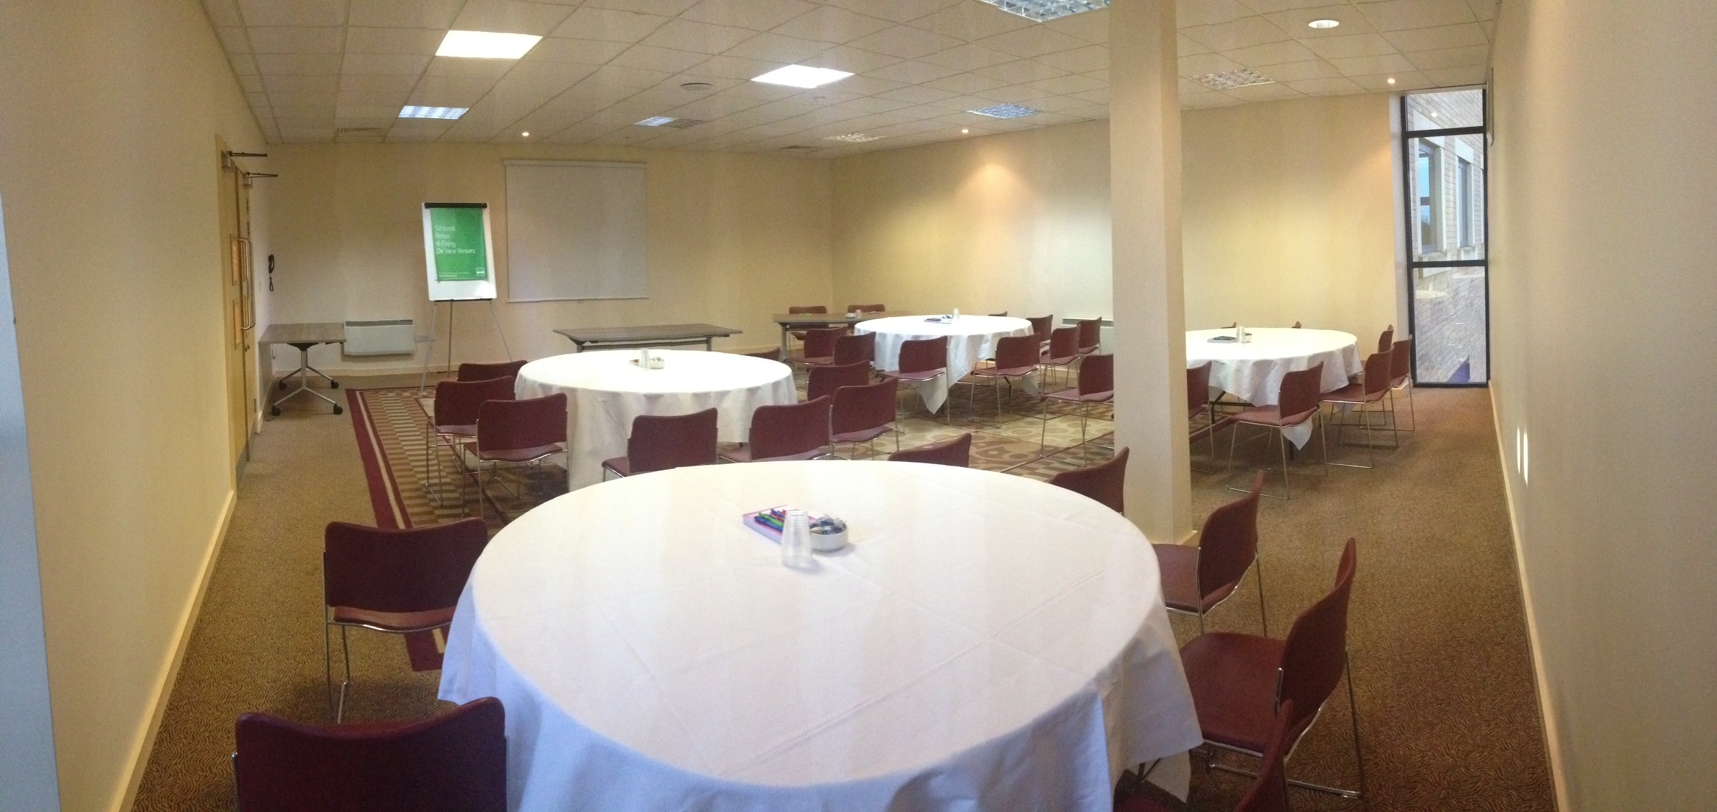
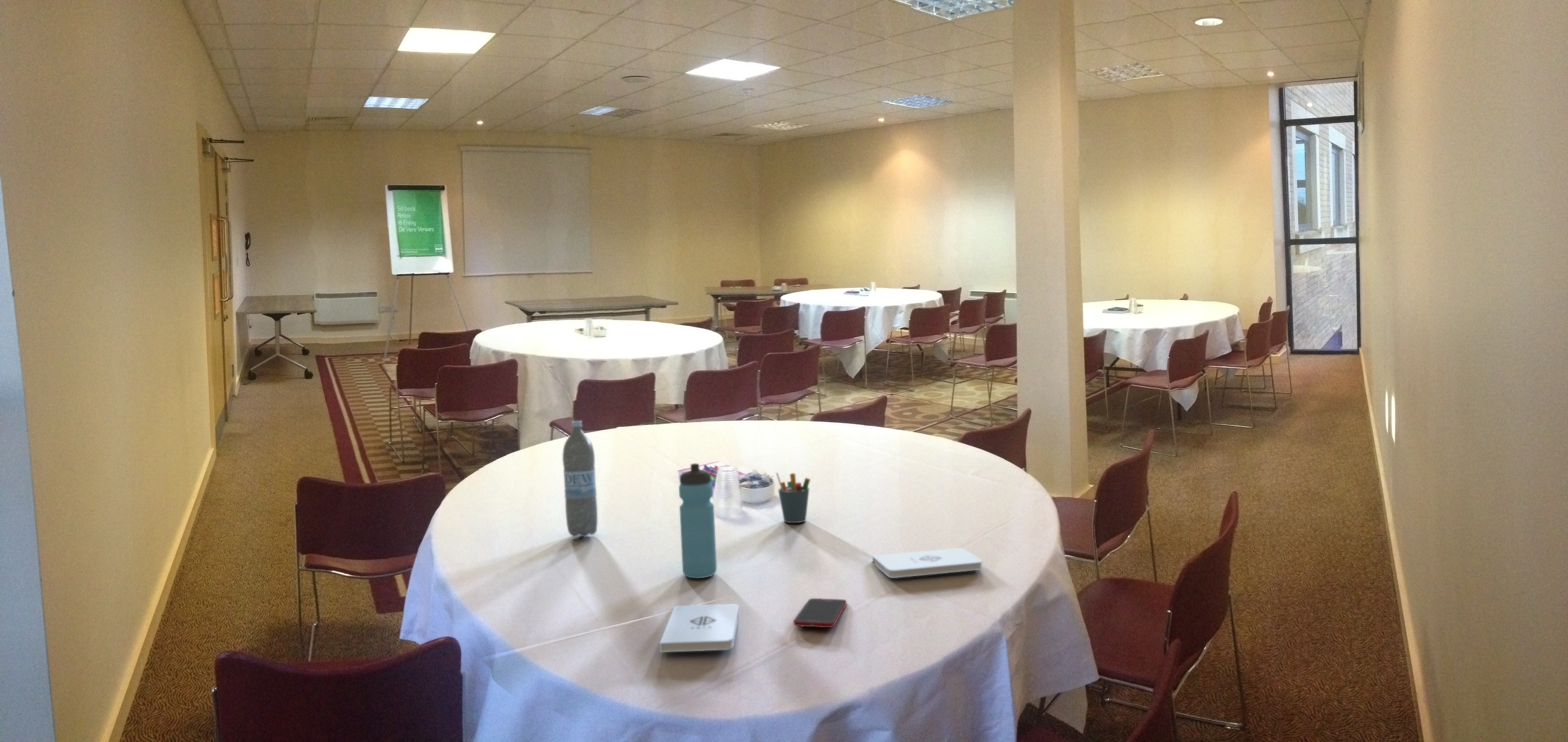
+ notepad (701, 626)
+ cell phone (821, 613)
+ pen holder (794, 496)
+ water bottle (580, 479)
+ water bottle (697, 519)
+ notepad (927, 562)
